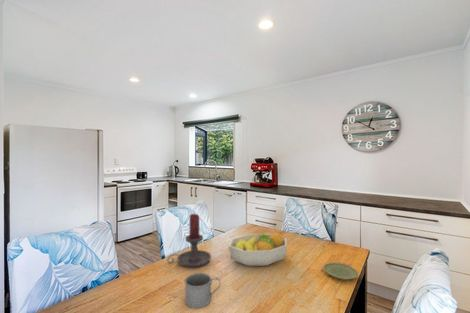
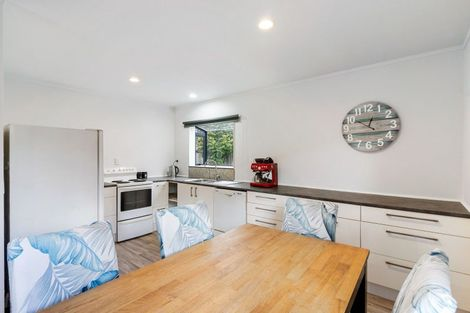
- candle holder (189, 238)
- plate (340, 272)
- mug (200, 289)
- fruit bowl (258, 246)
